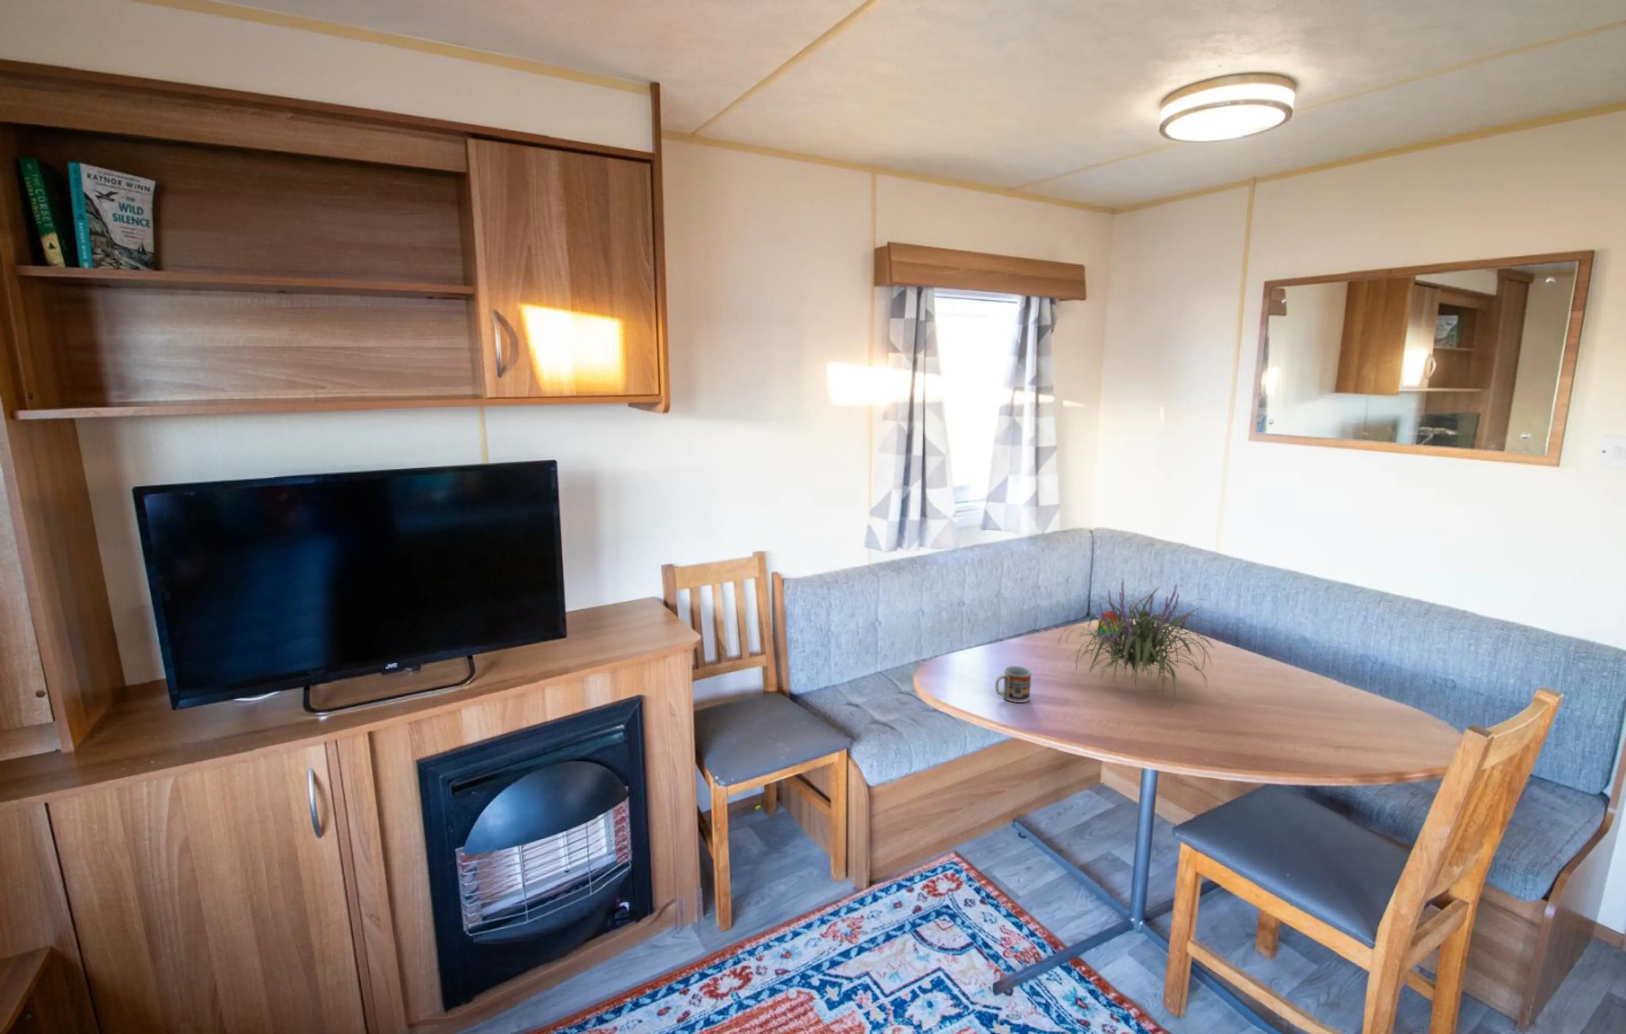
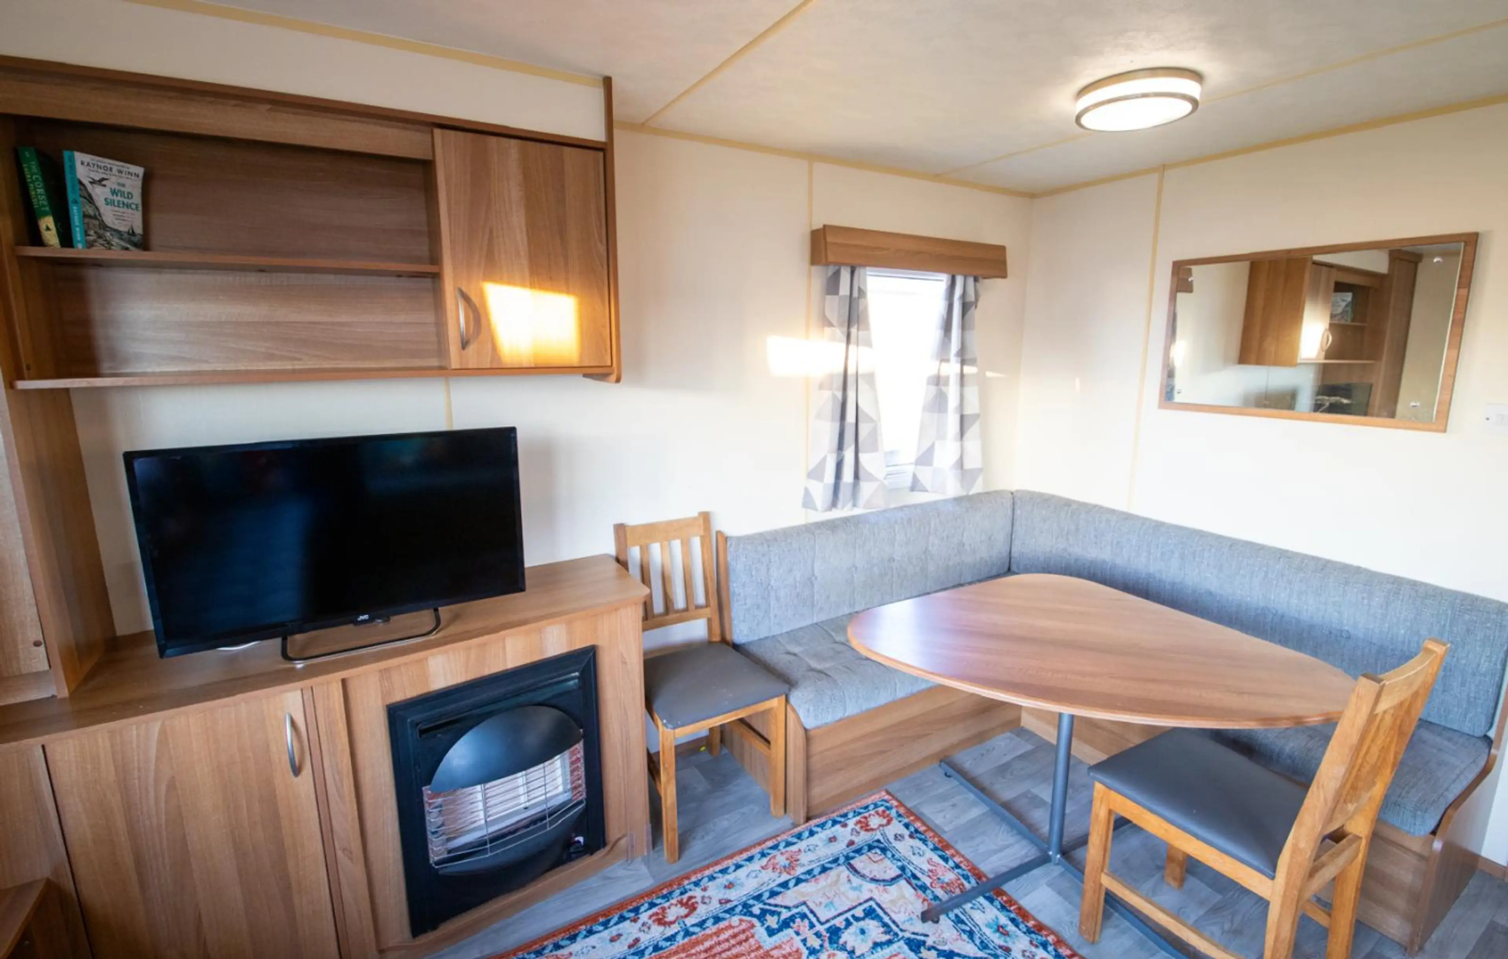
- decorative egg (1110, 624)
- cup (1012, 685)
- plant (1137, 630)
